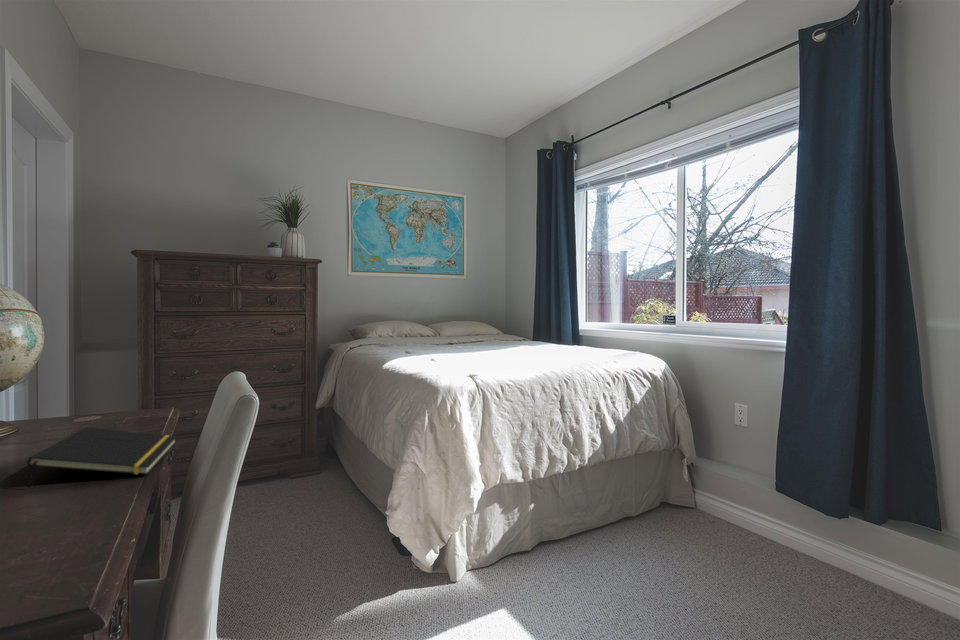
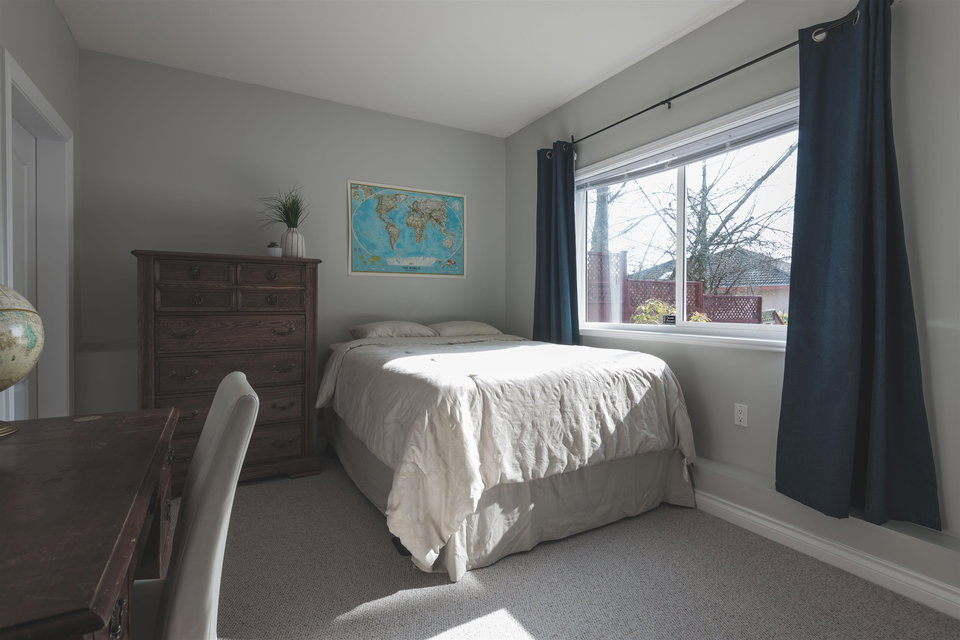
- notepad (113, 448)
